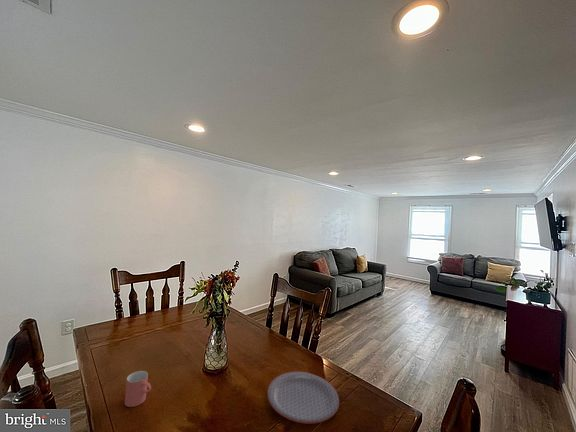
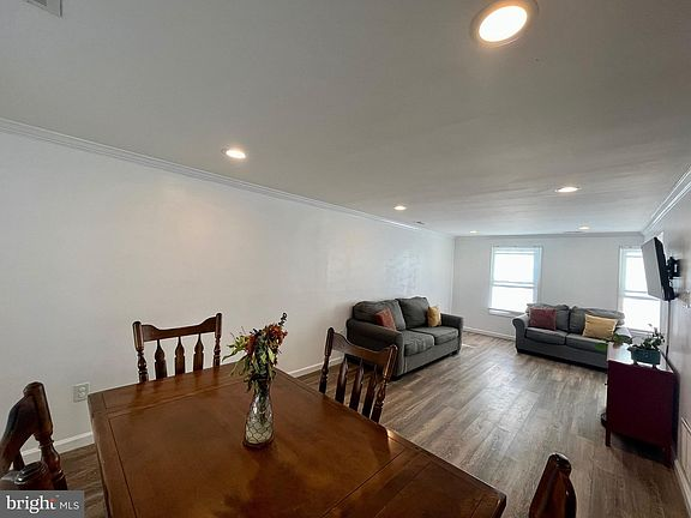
- plate (302, 396)
- cup (139, 389)
